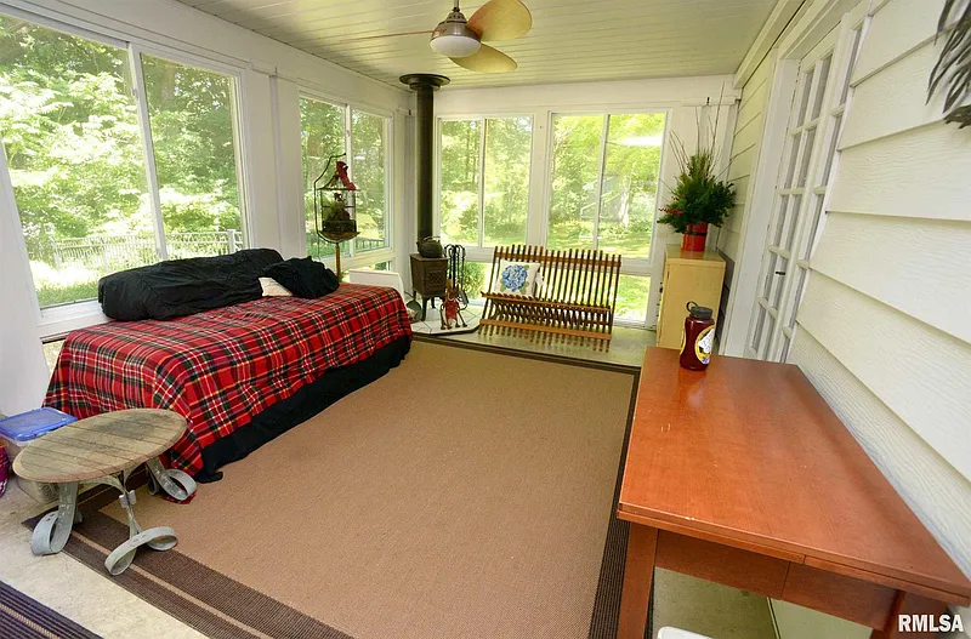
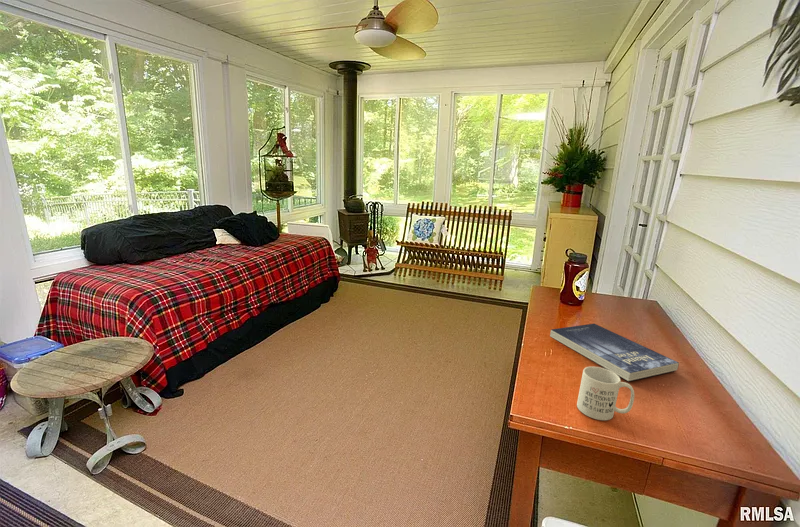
+ book (609, 348)
+ mug (606, 394)
